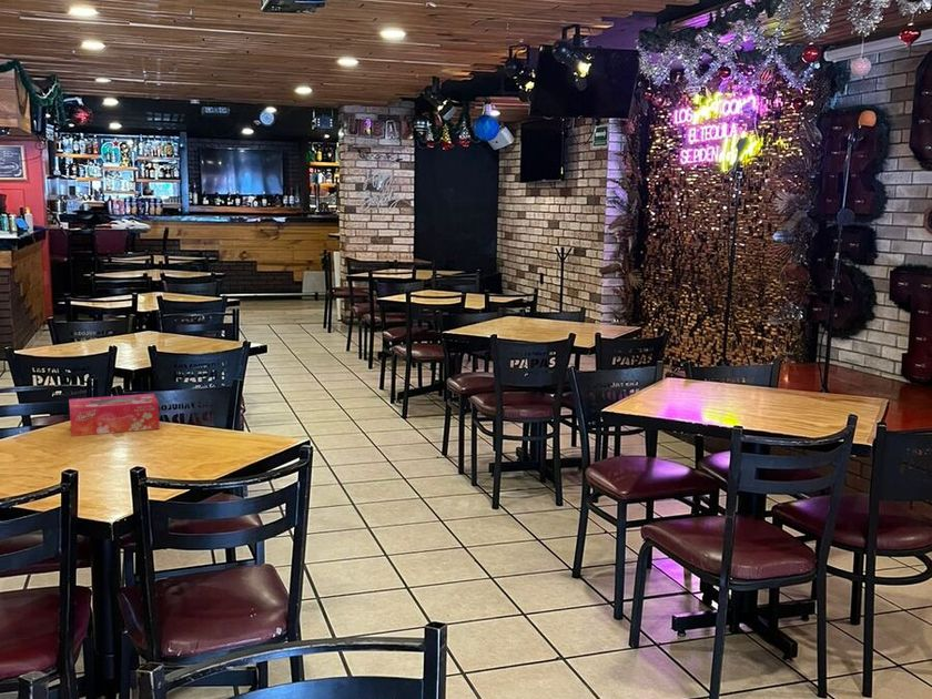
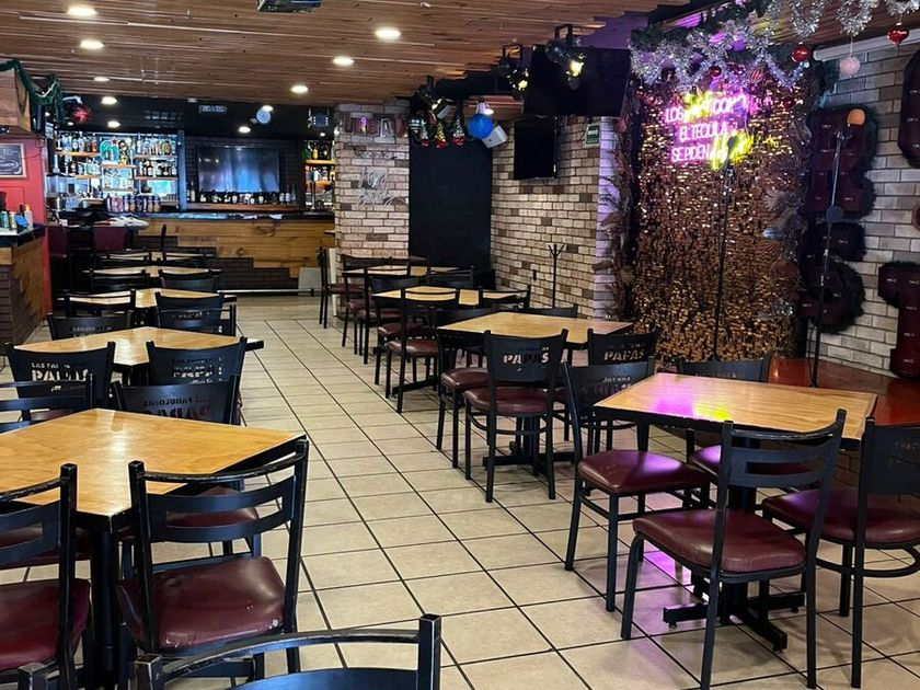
- tissue box (113, 414)
